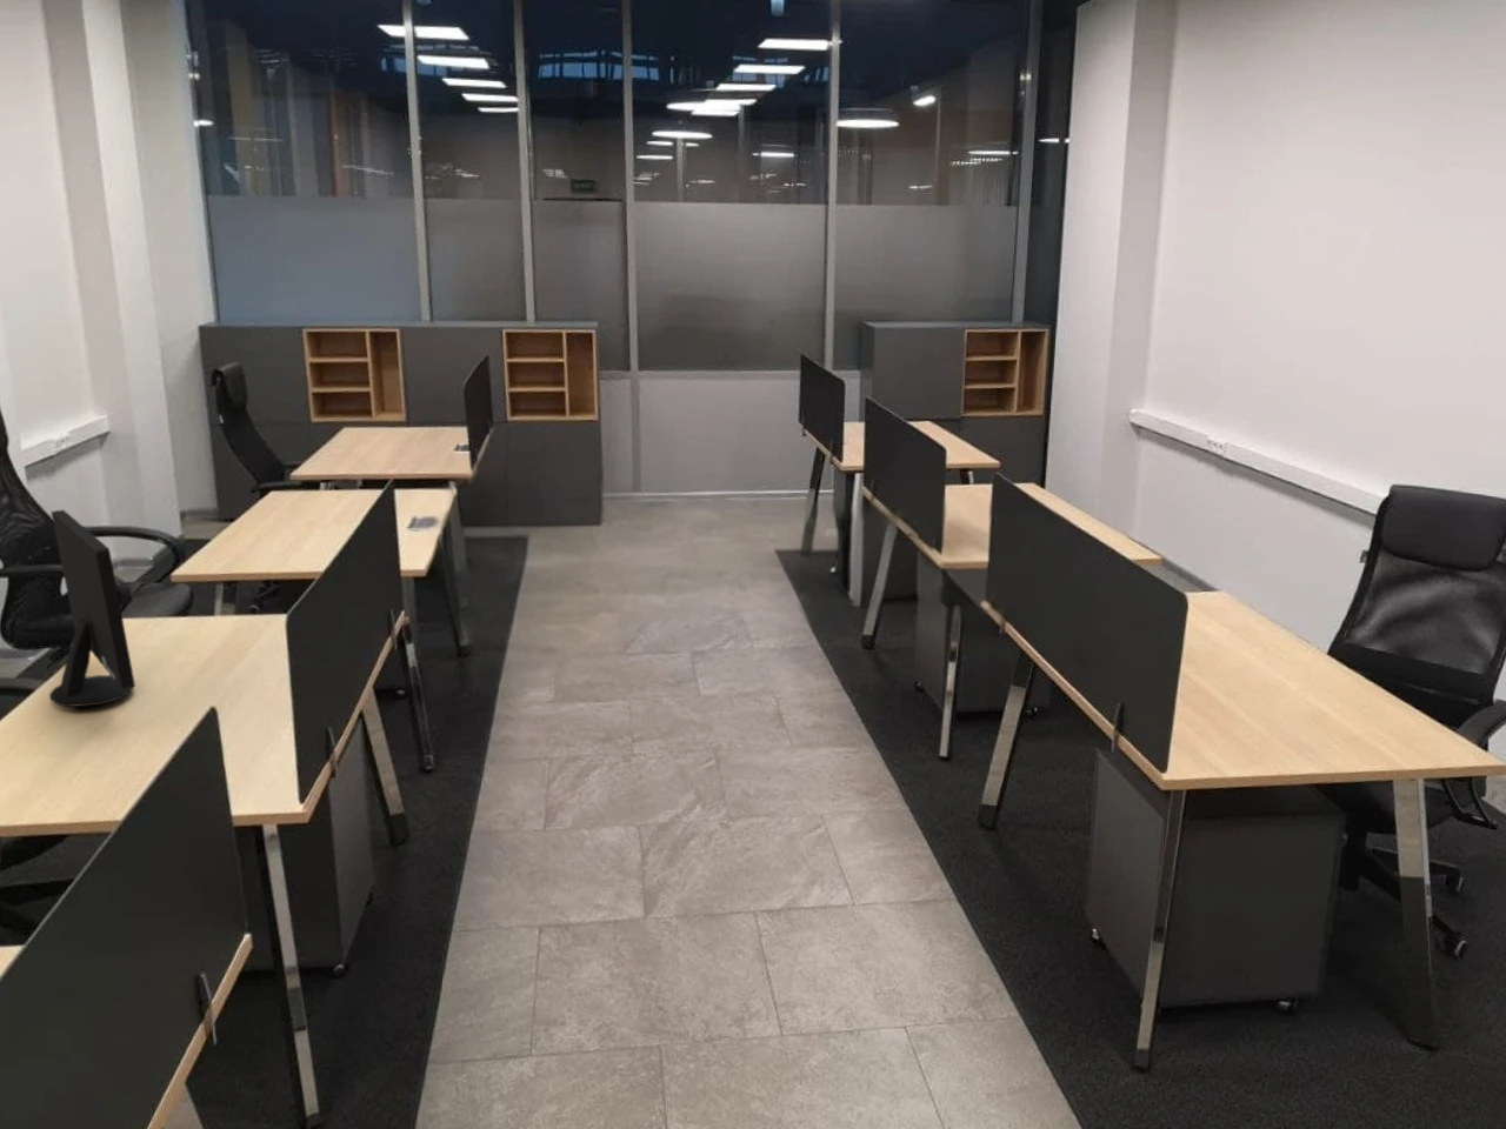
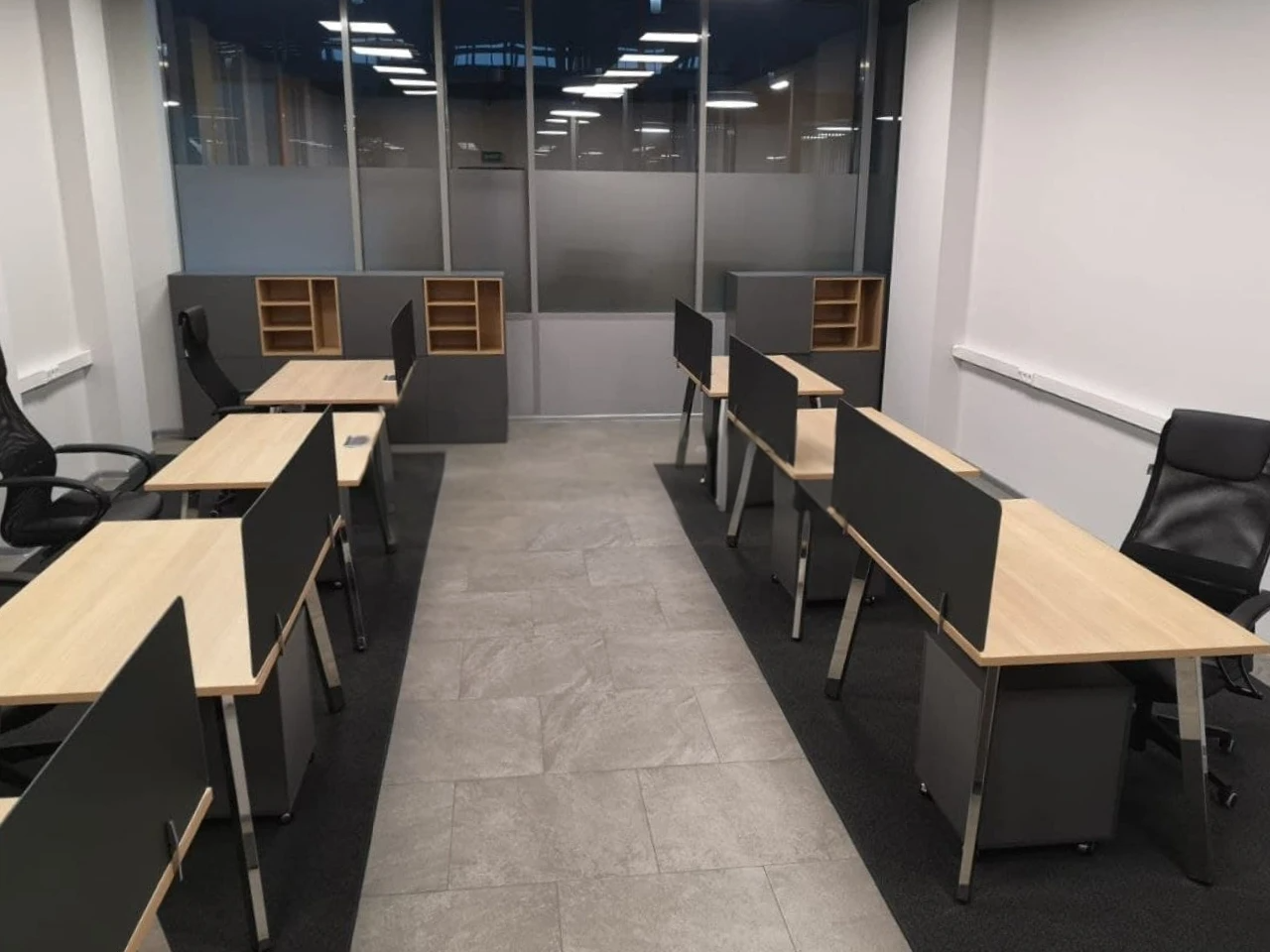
- computer monitor (81, 613)
